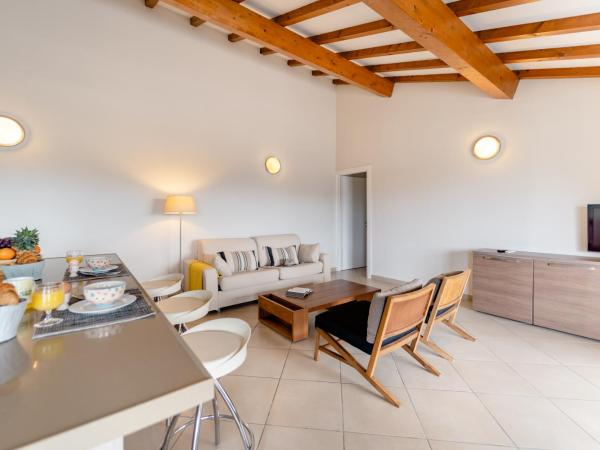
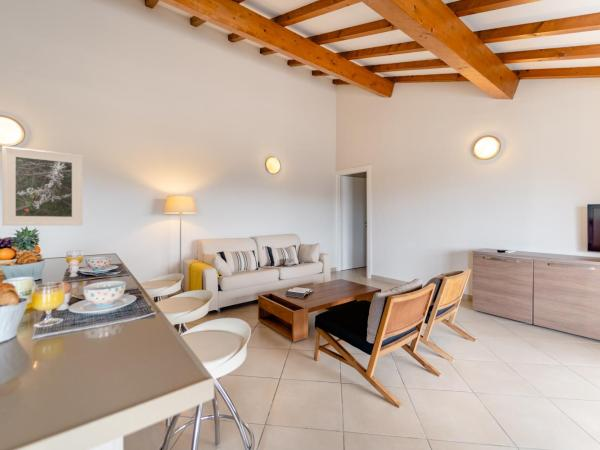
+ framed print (45, 188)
